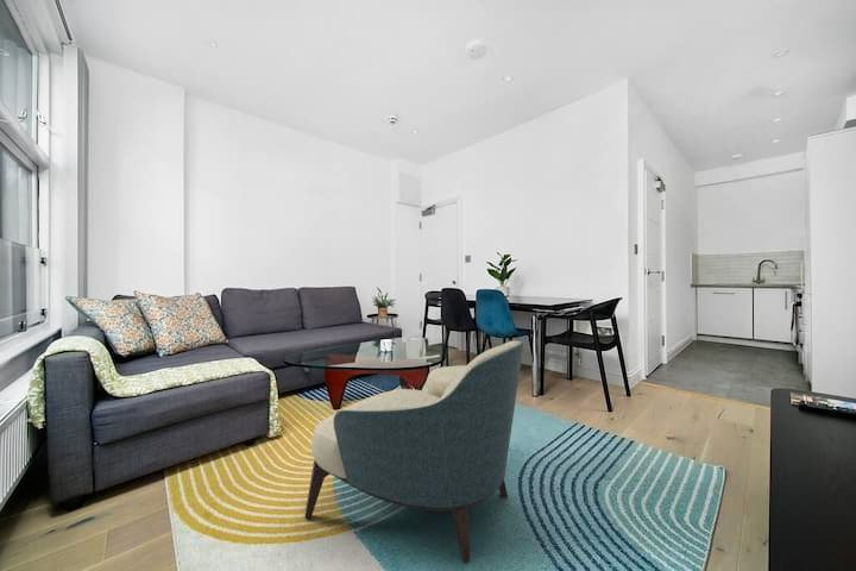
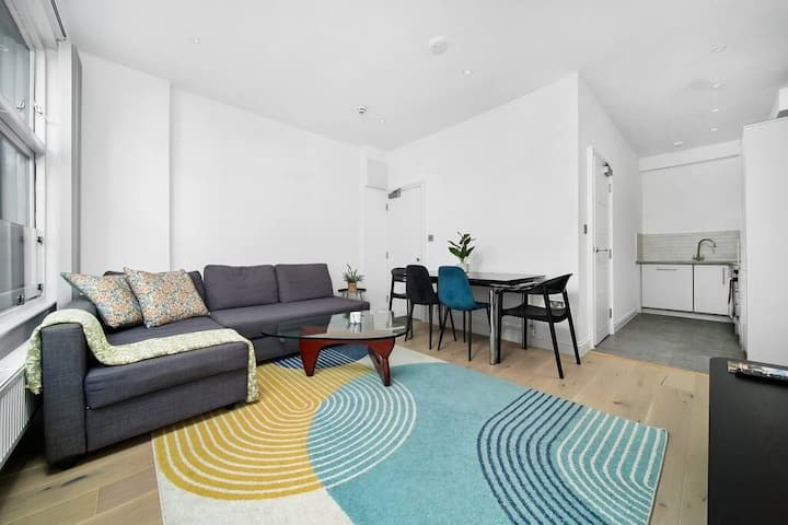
- armchair (423, 416)
